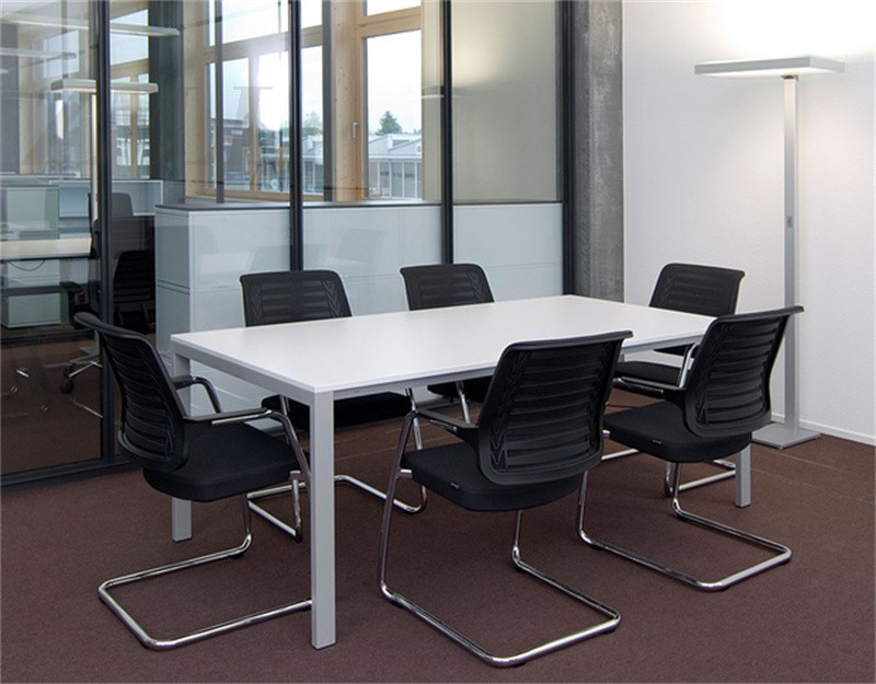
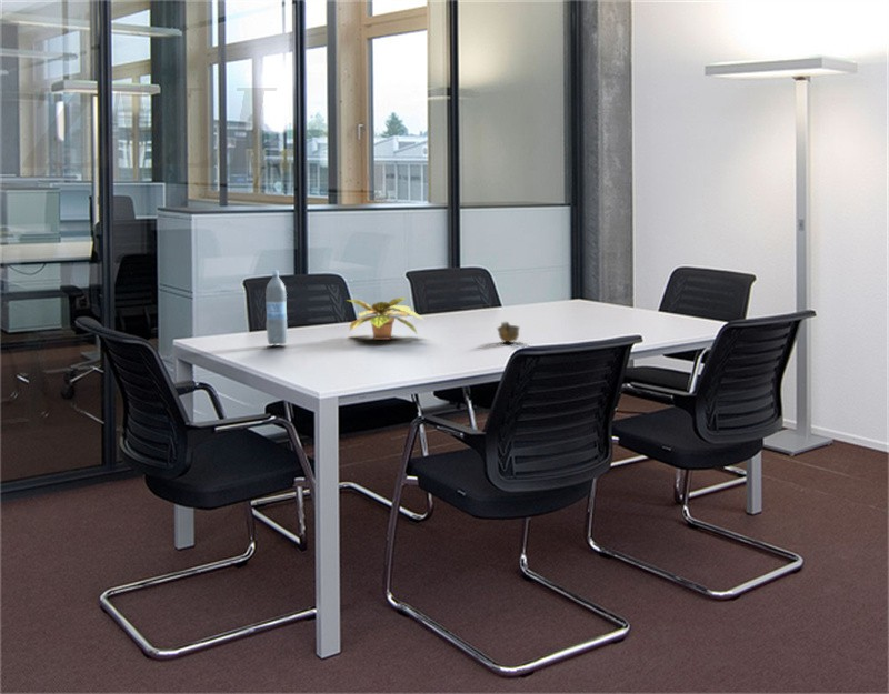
+ plant (387, 316)
+ cup (507, 331)
+ water bottle (276, 308)
